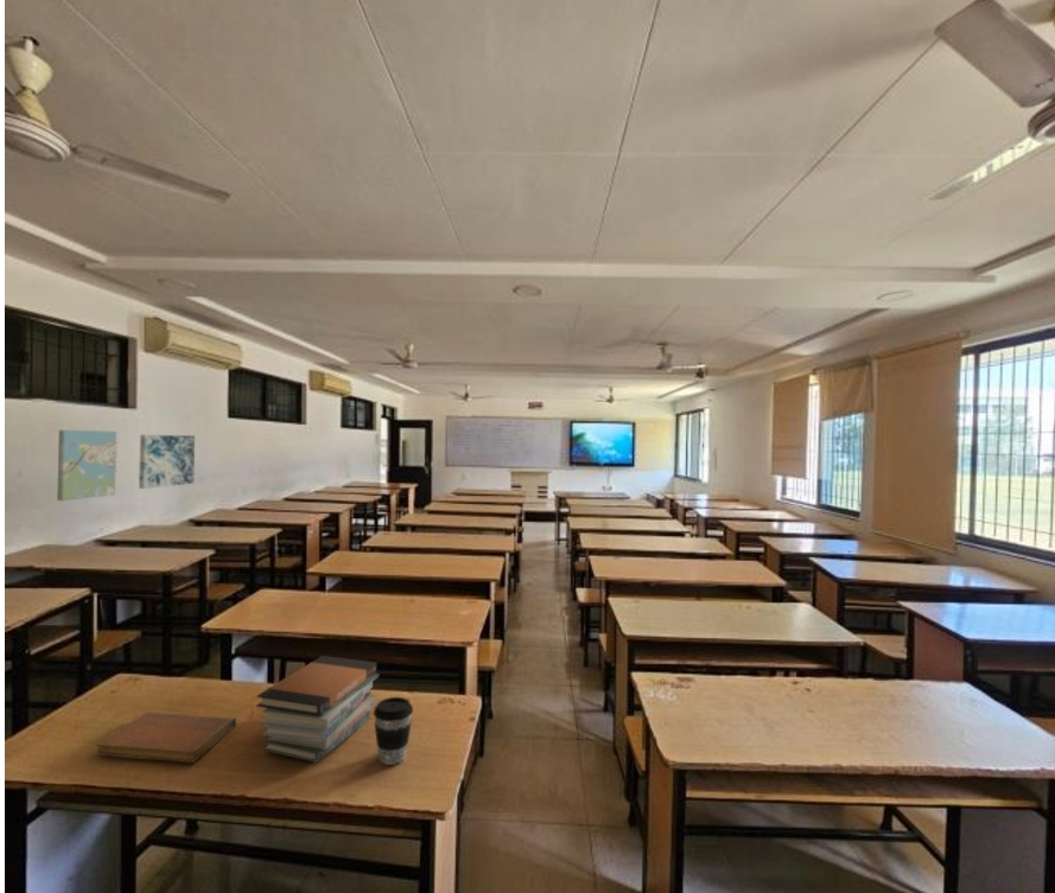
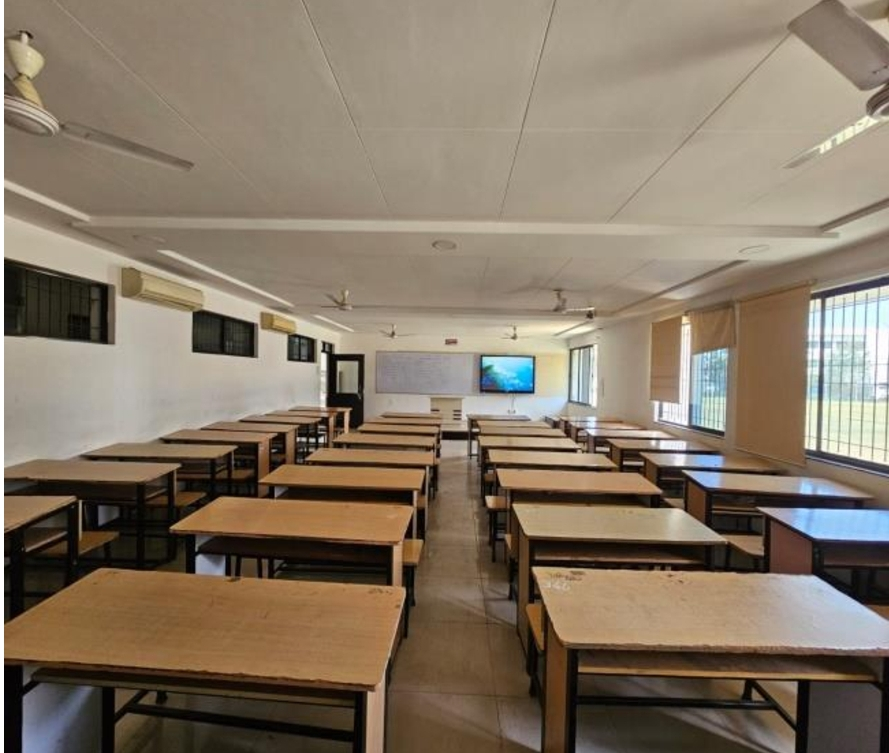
- map (90, 464)
- wall art (169, 460)
- book stack (322, 704)
- coffee cup (393, 731)
- notebook (169, 734)
